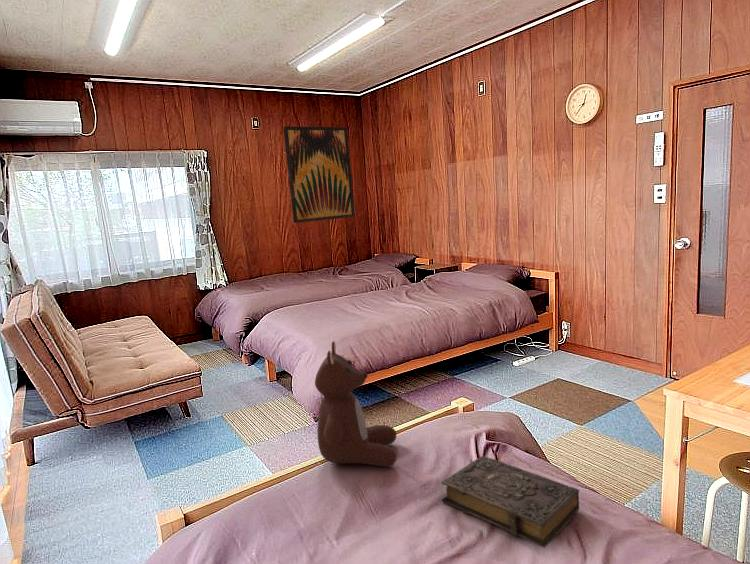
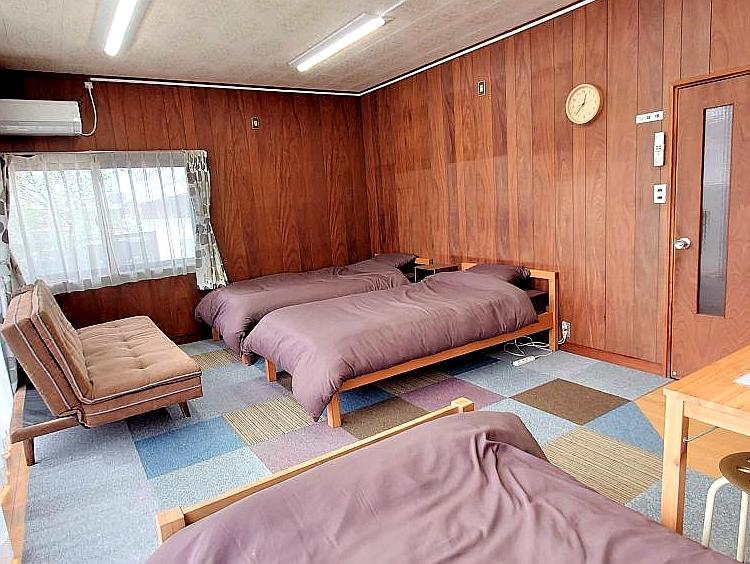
- wall art (320, 174)
- book (509, 495)
- teddy bear (354, 401)
